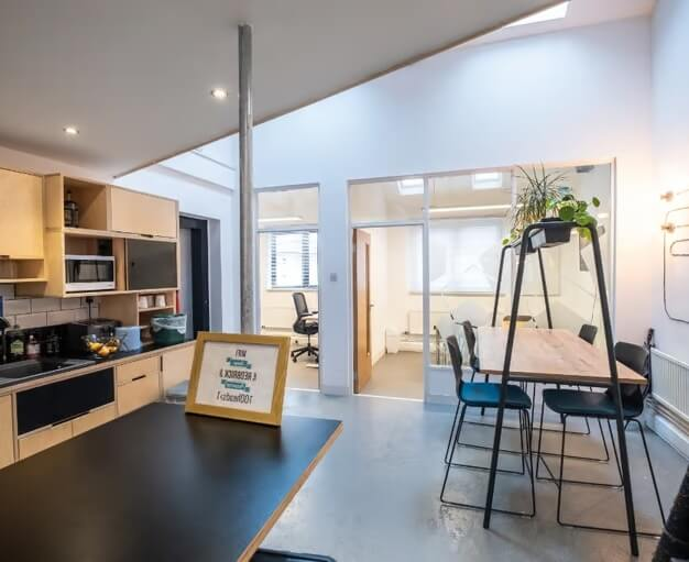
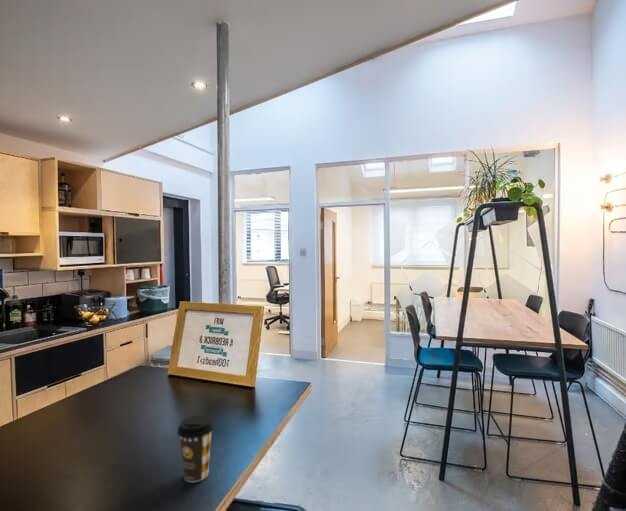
+ coffee cup (196, 448)
